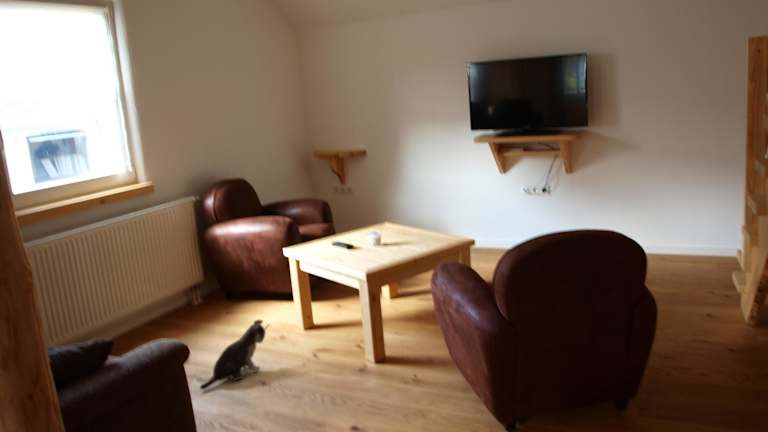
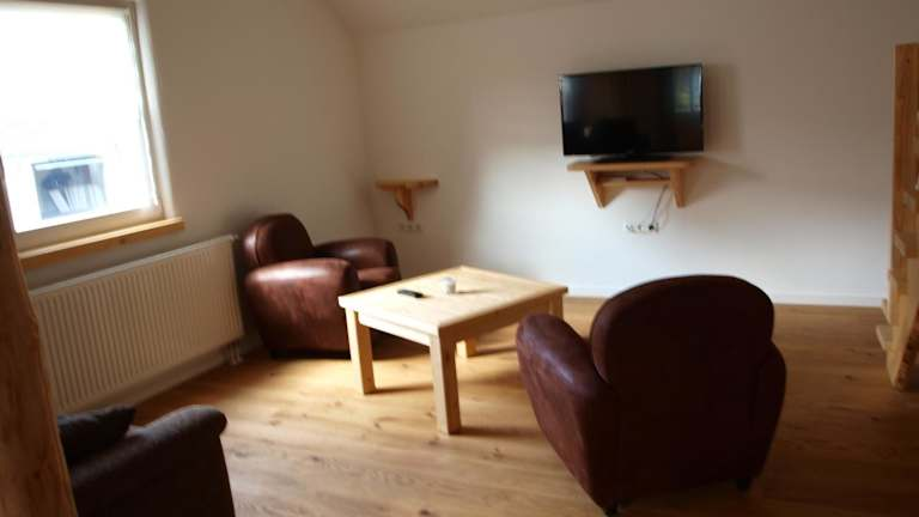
- plush toy (233, 353)
